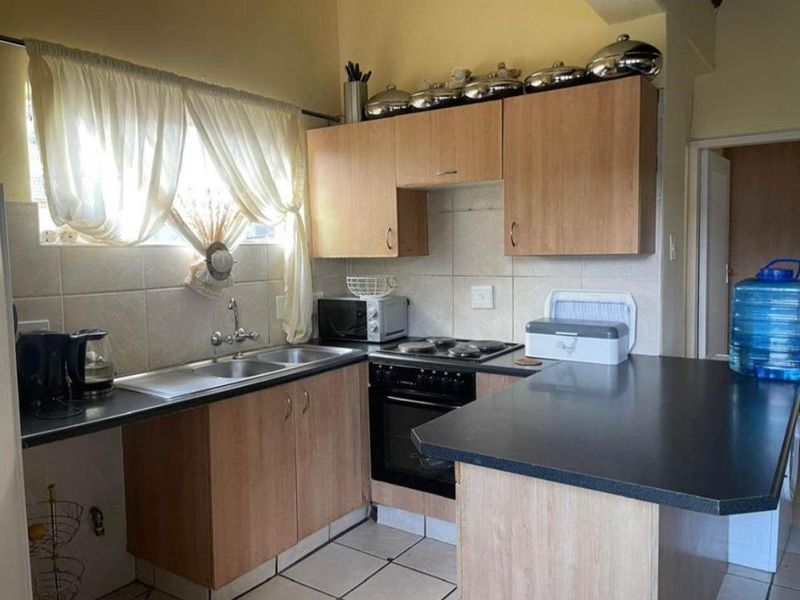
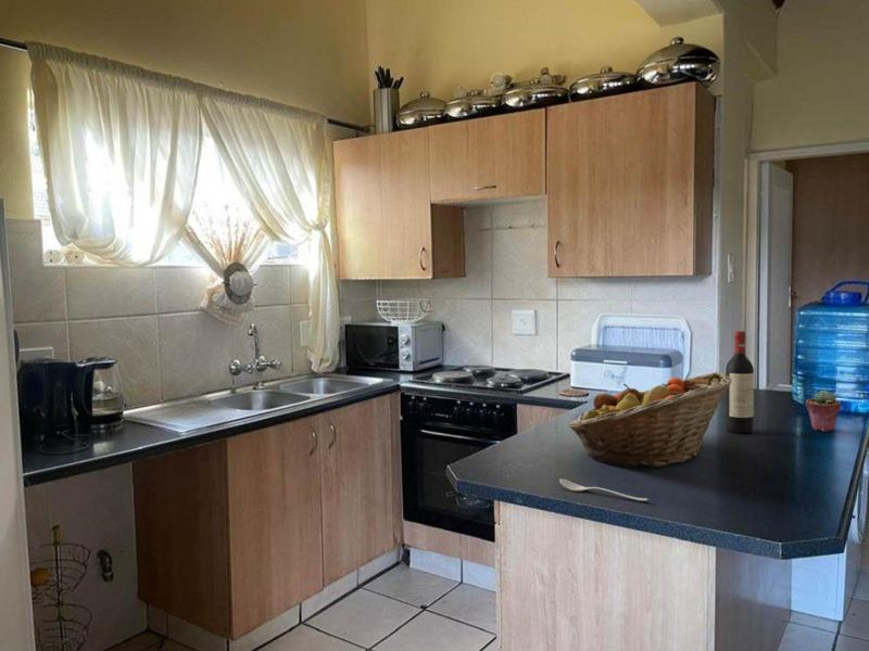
+ spoon (602, 489)
+ potted succulent (822, 409)
+ wine bottle (739, 381)
+ fruit basket (650, 413)
